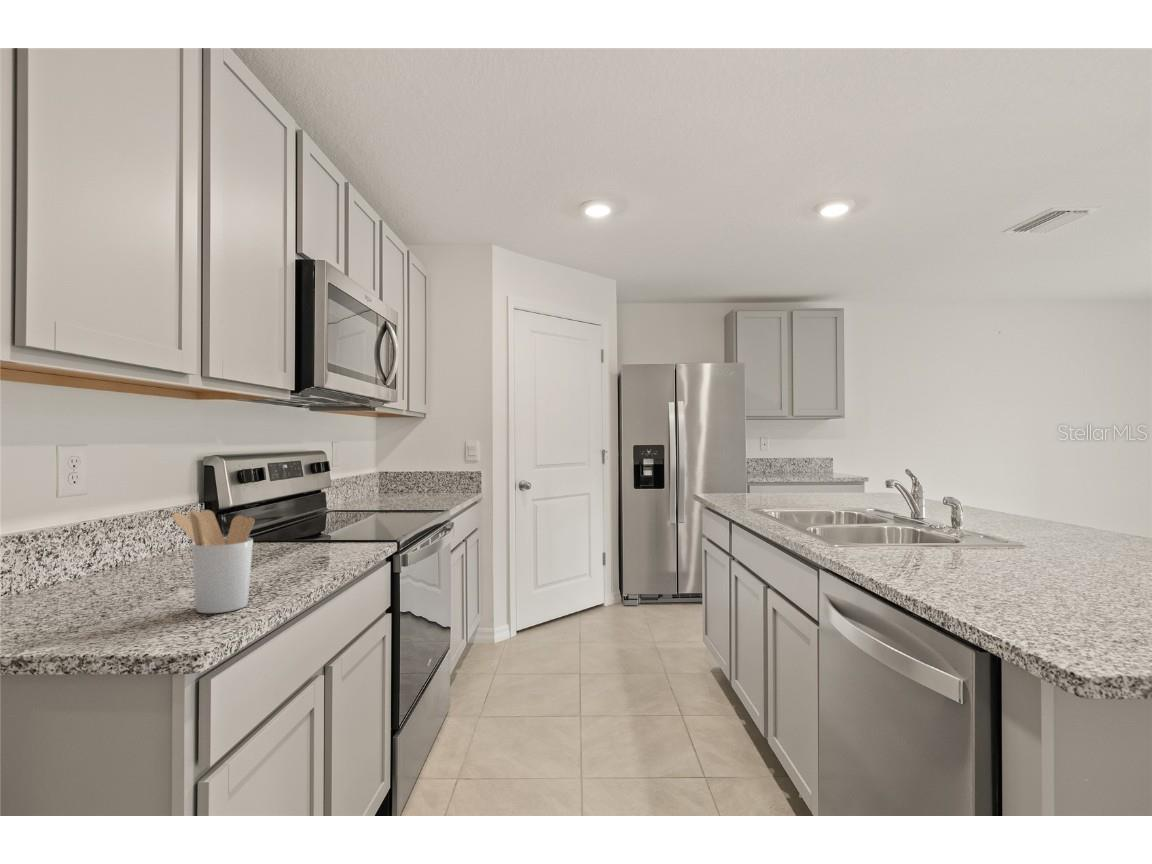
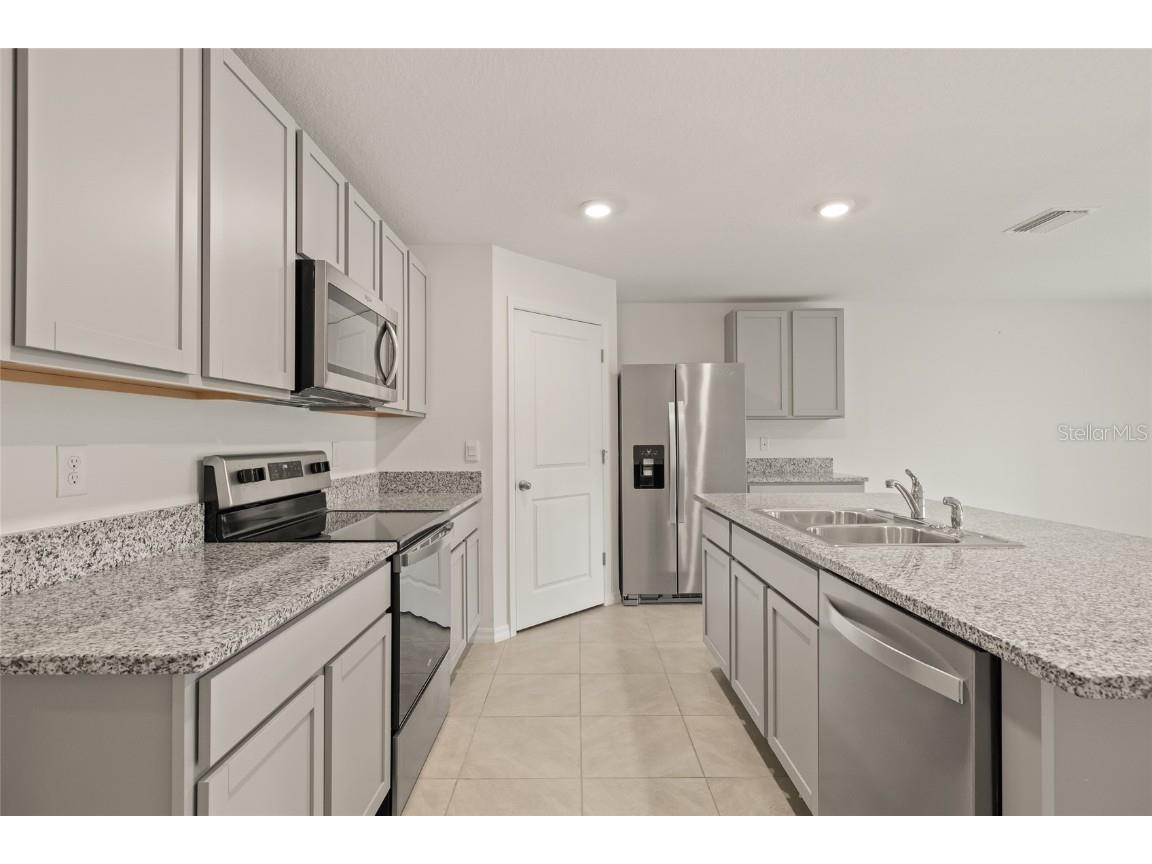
- utensil holder (213, 556)
